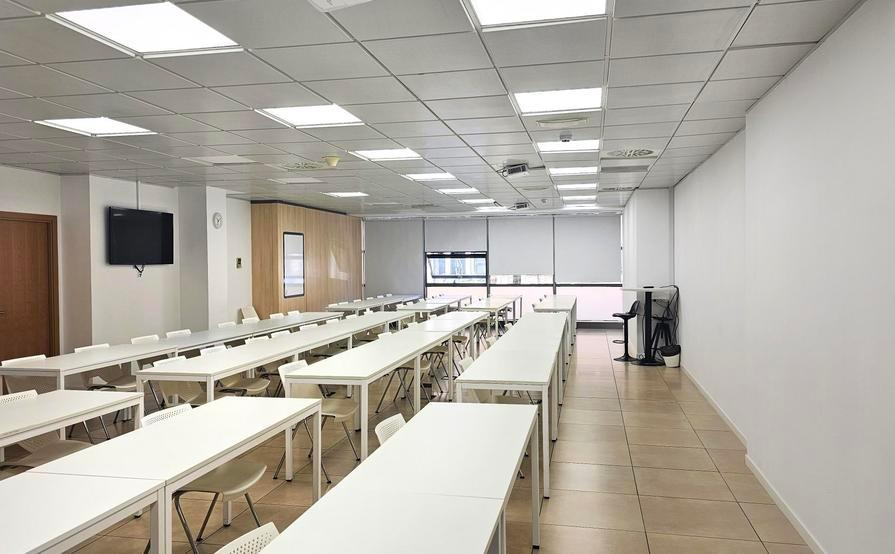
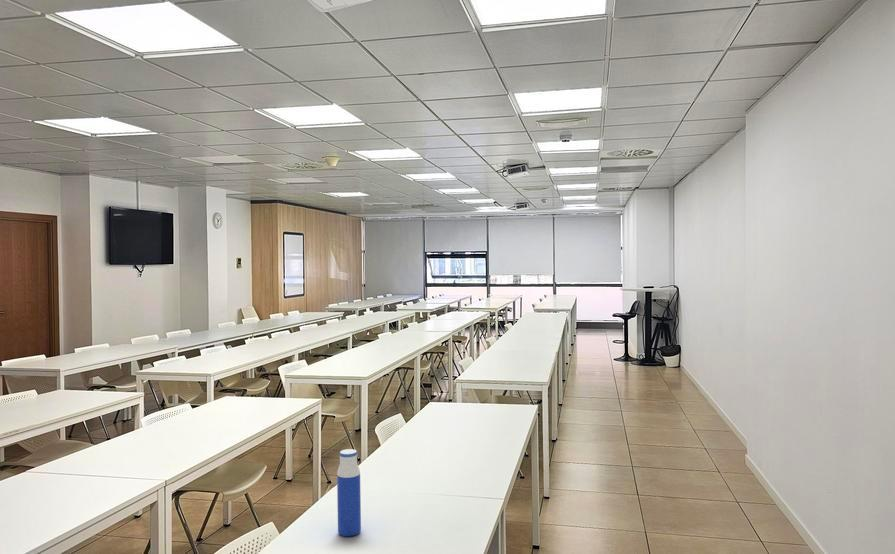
+ water bottle (348, 491)
